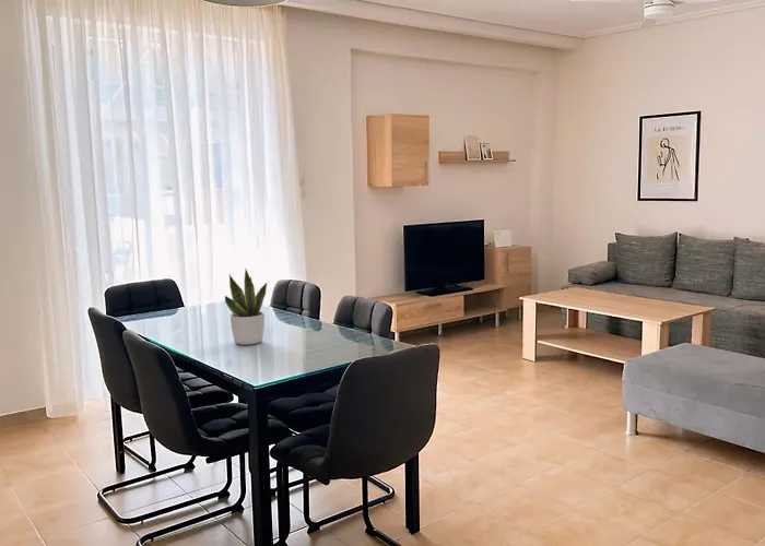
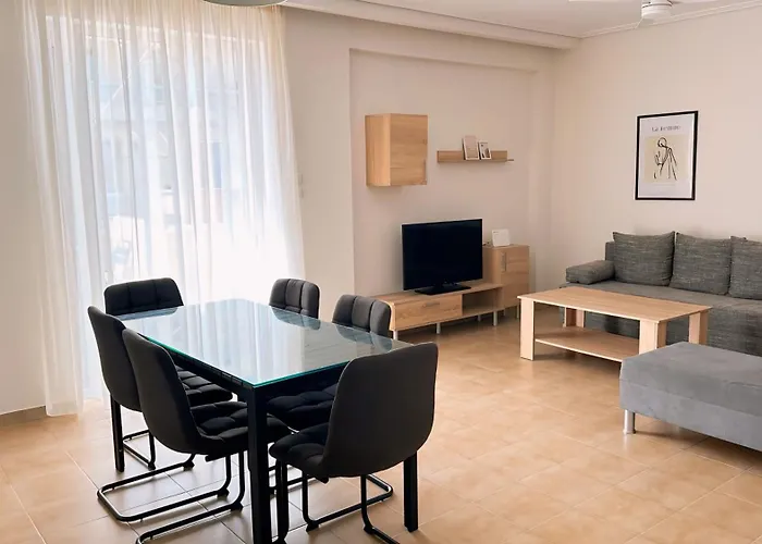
- potted plant (247, 304)
